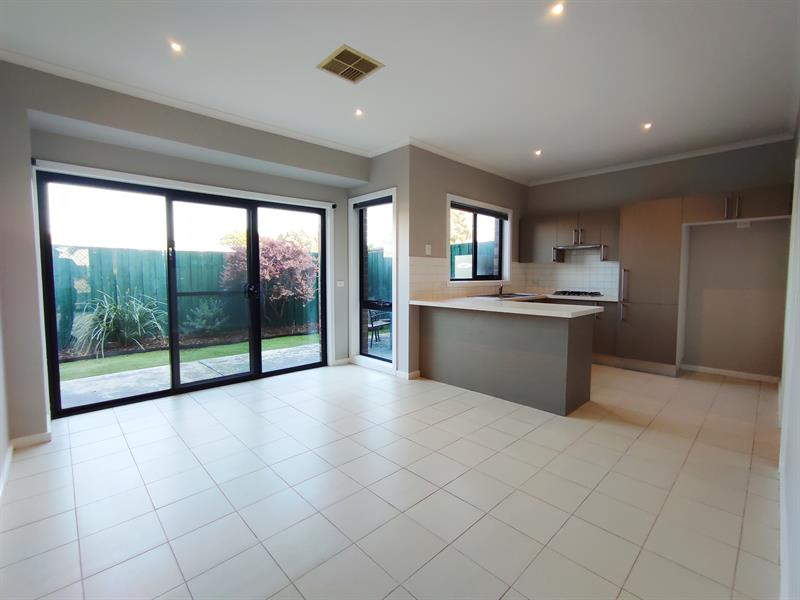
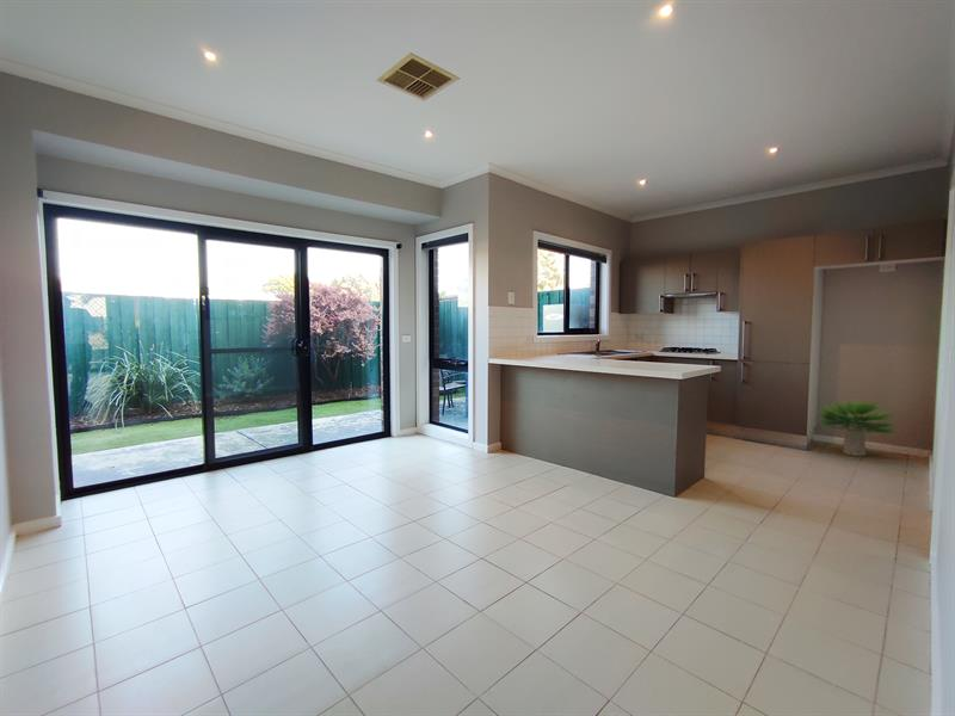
+ potted plant (855, 425)
